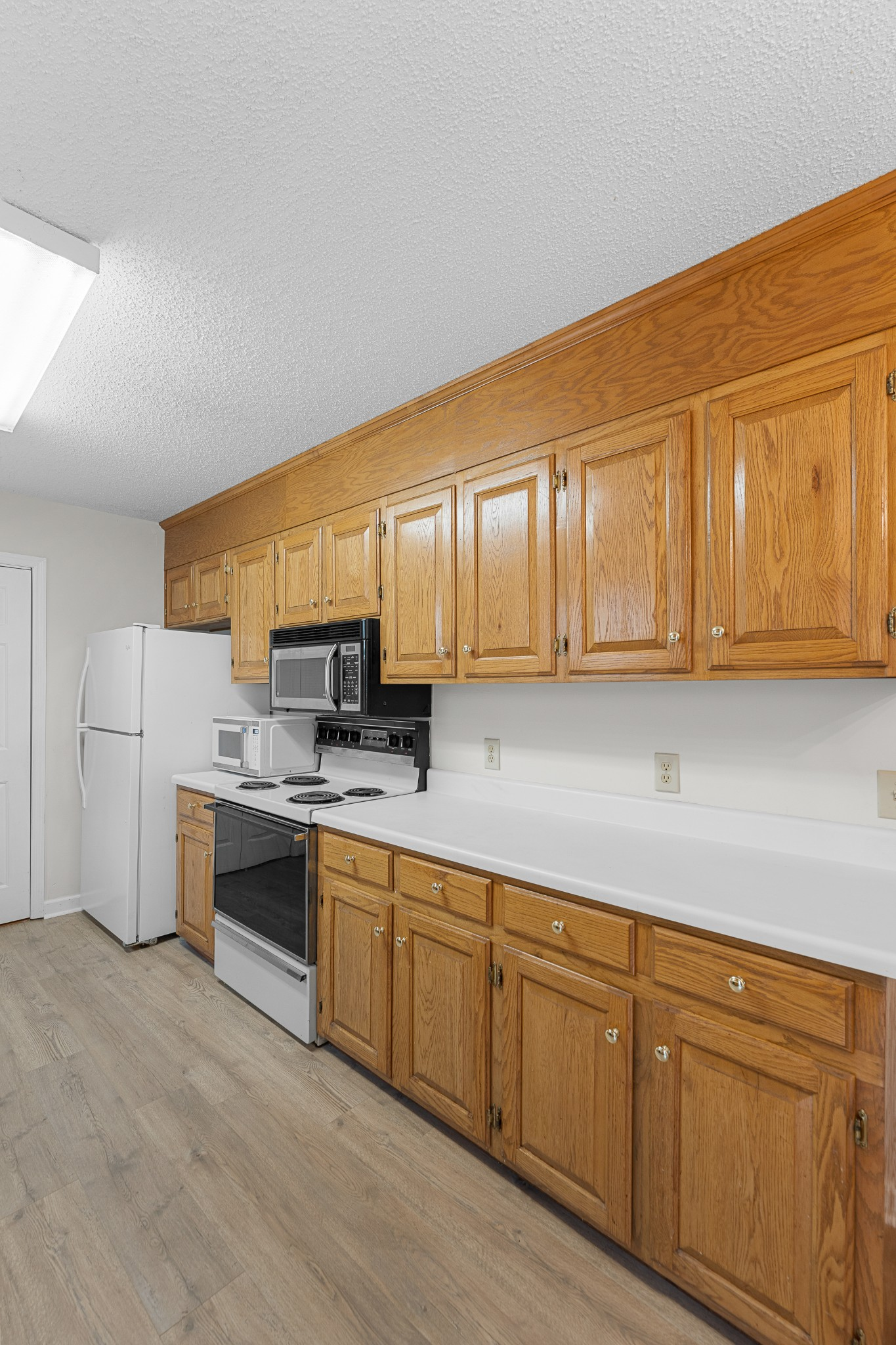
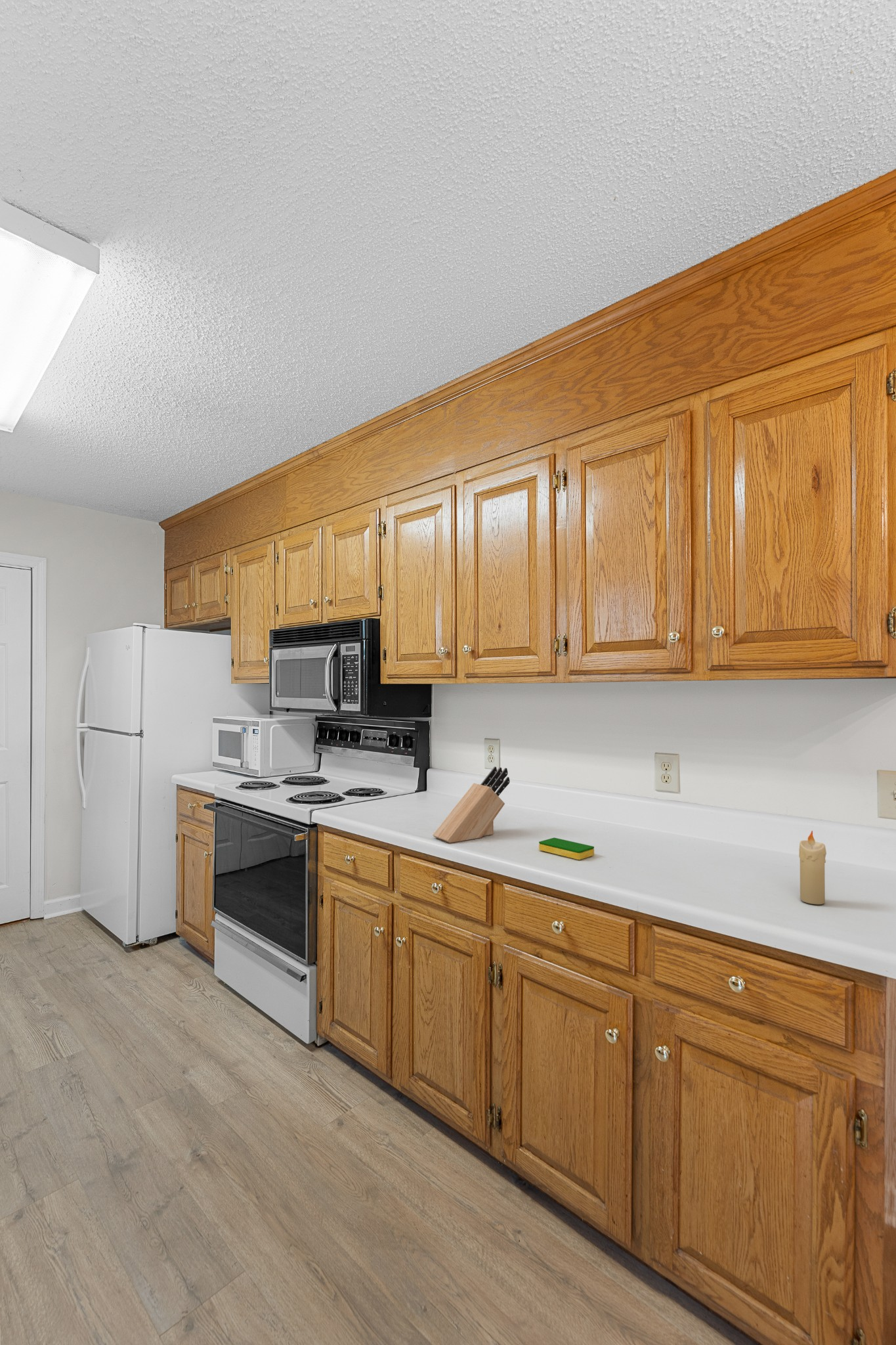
+ dish sponge (566, 848)
+ knife block (474, 802)
+ candle (813, 866)
